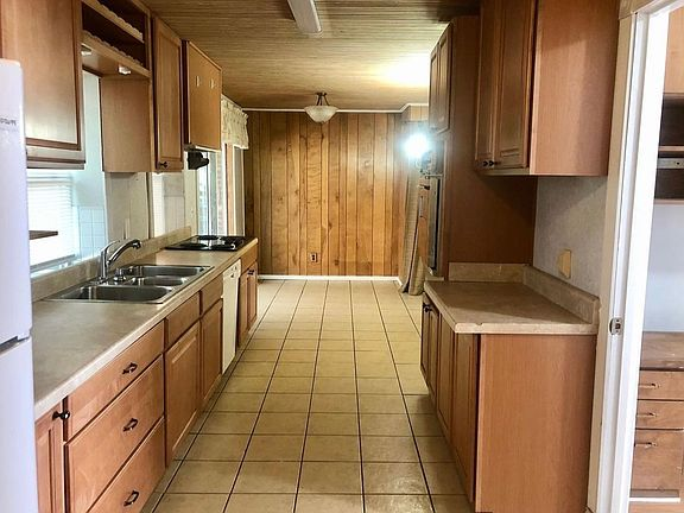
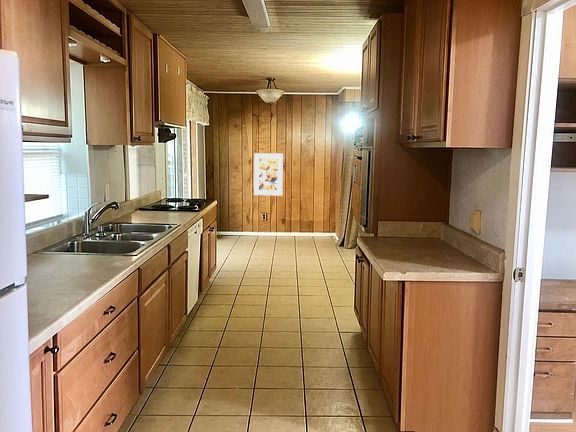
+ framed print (268, 174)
